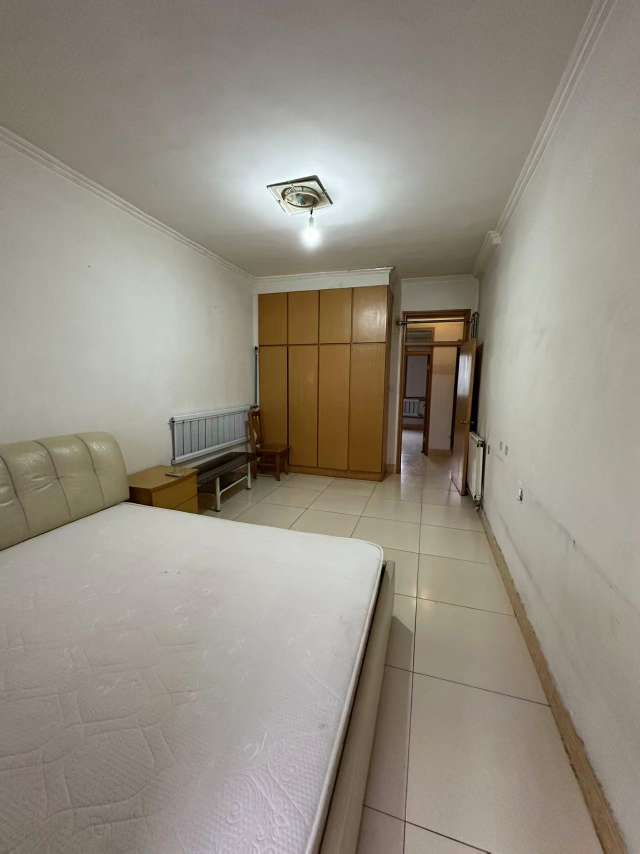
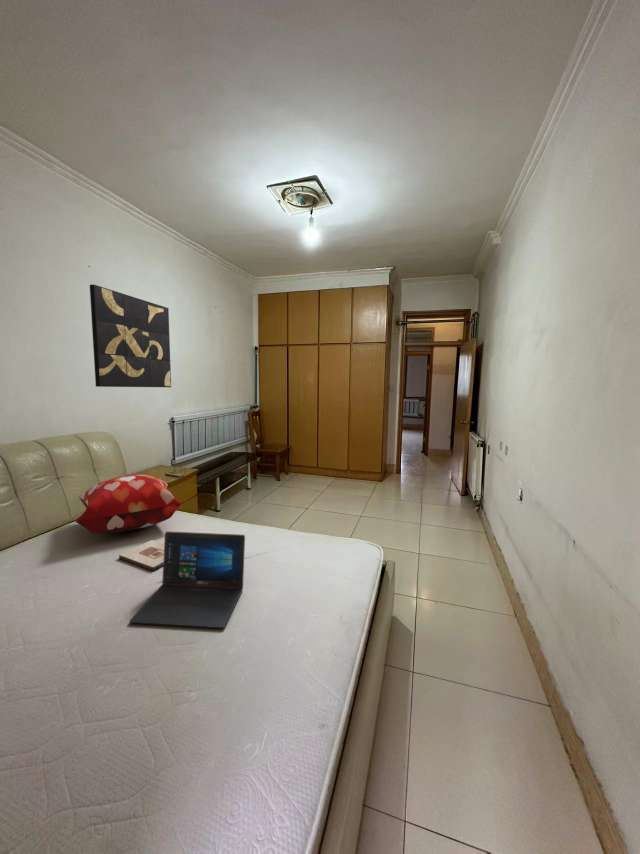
+ decorative pillow (130, 500)
+ laptop (191, 575)
+ wooden plaque (152, 554)
+ wall art (135, 343)
